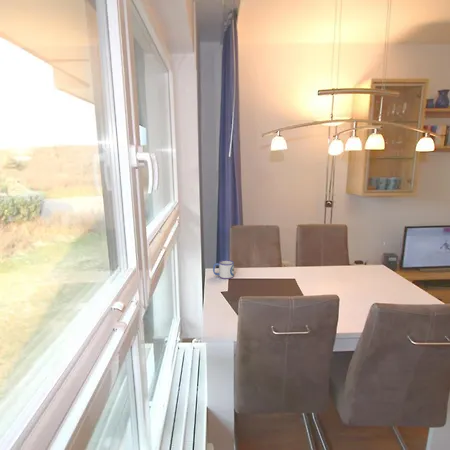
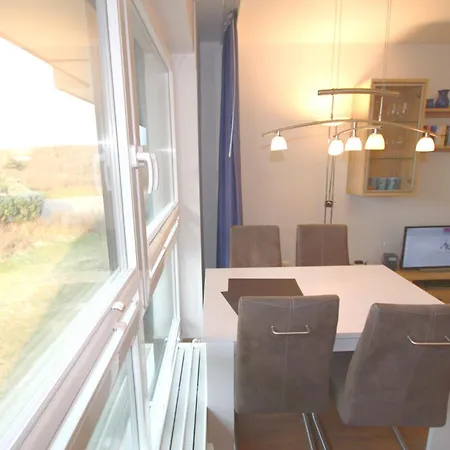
- mug (223, 269)
